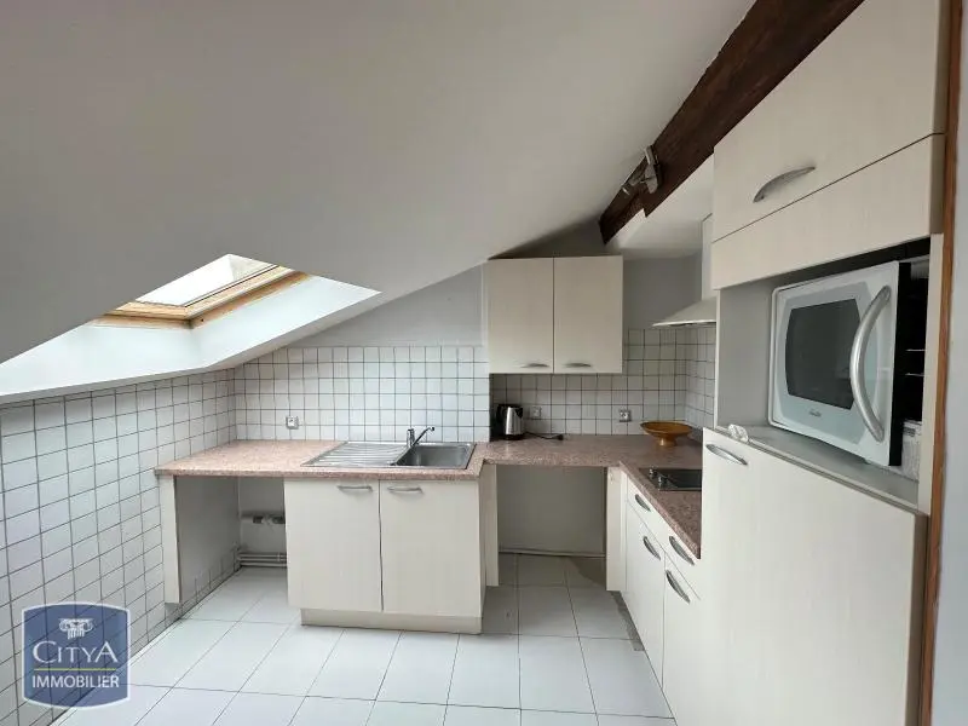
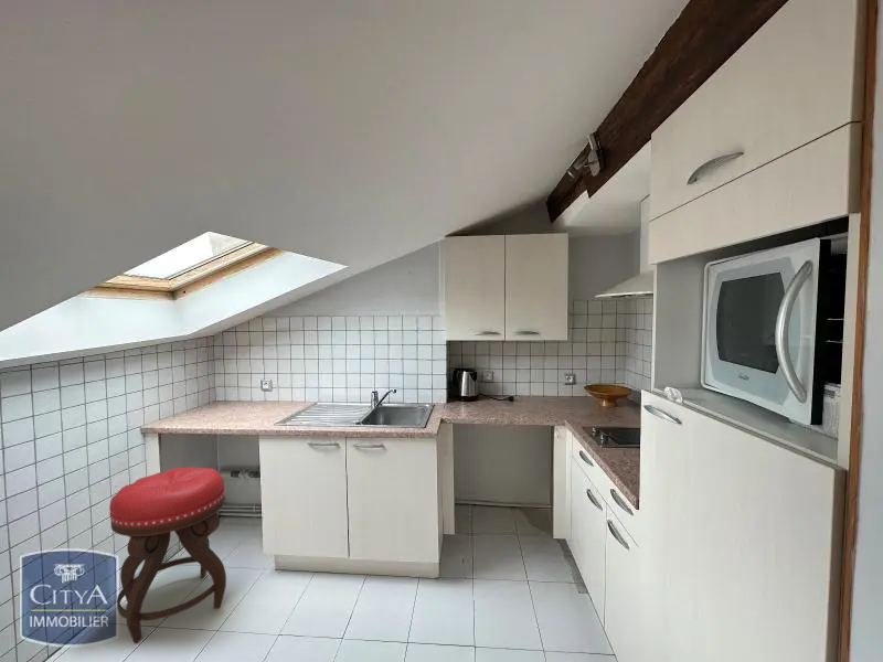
+ stool (169, 542)
